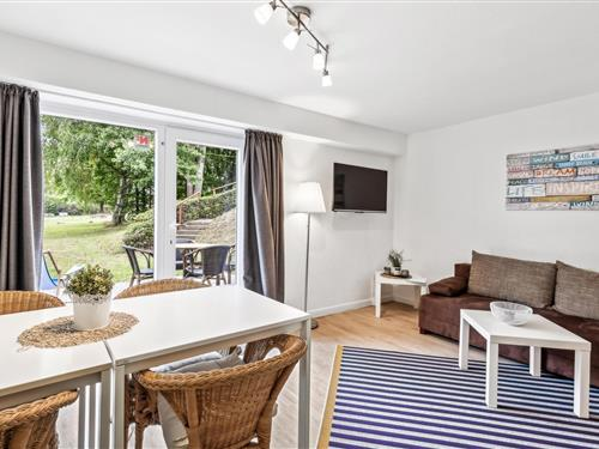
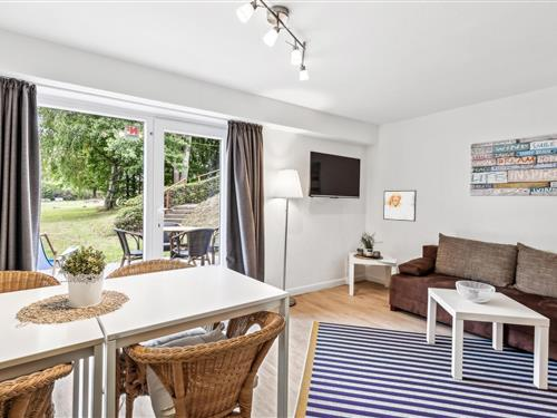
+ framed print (399, 205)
